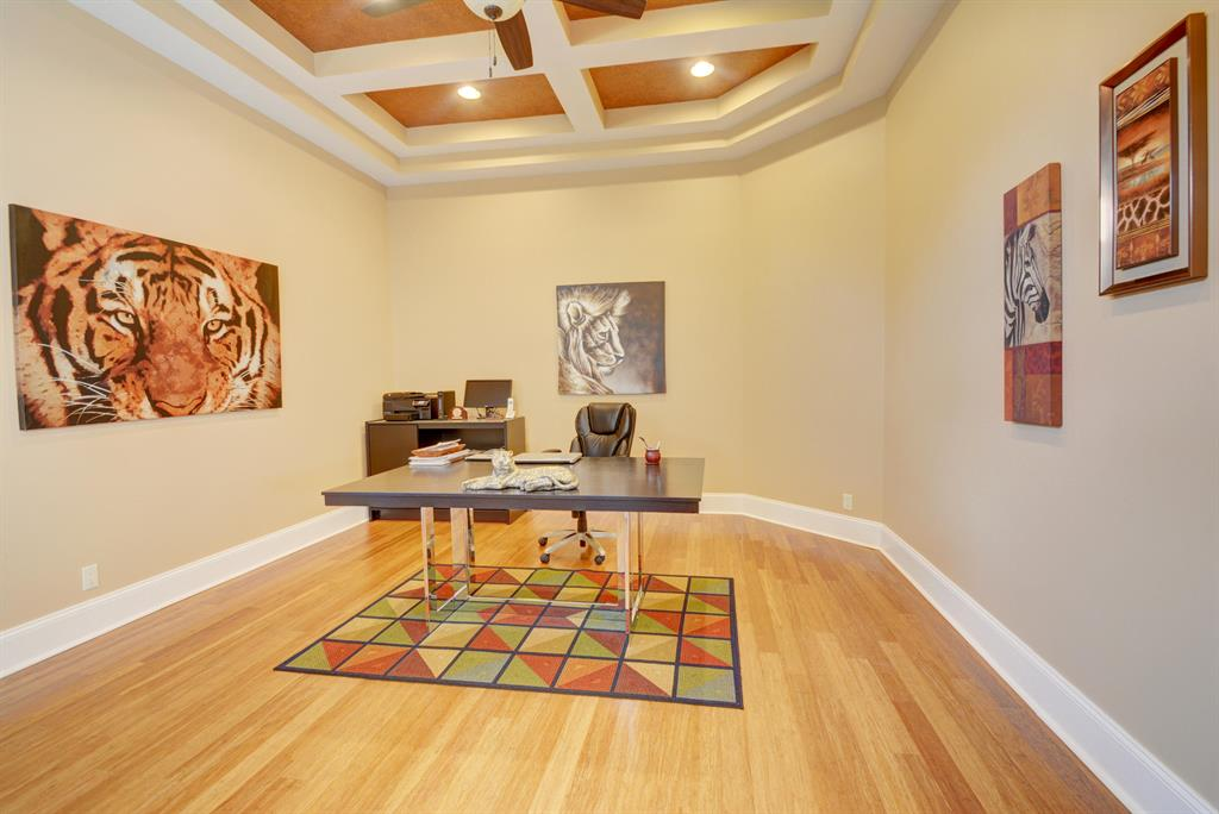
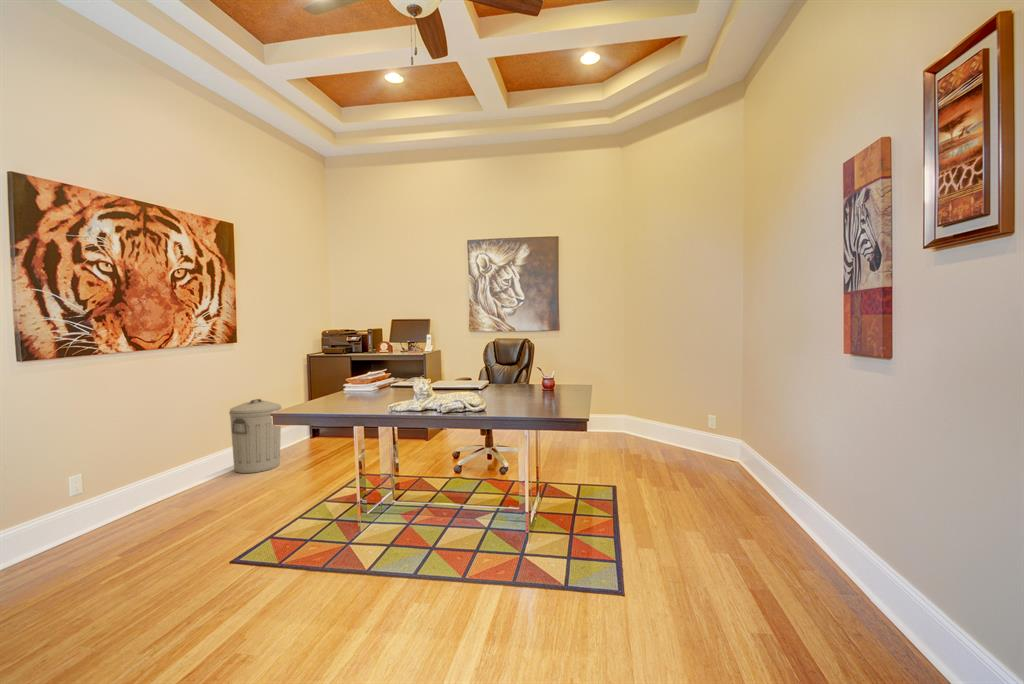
+ trash can (256, 433)
